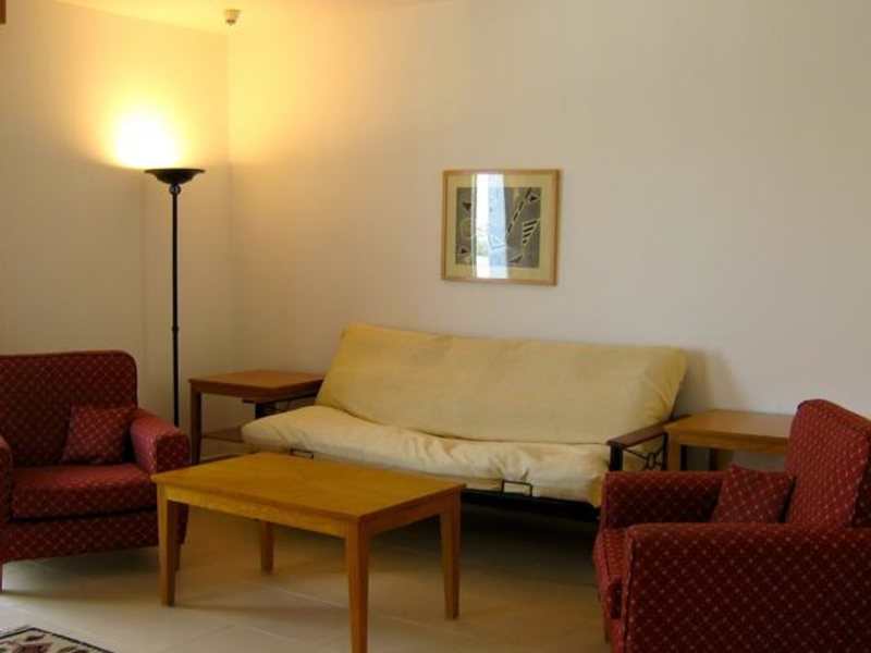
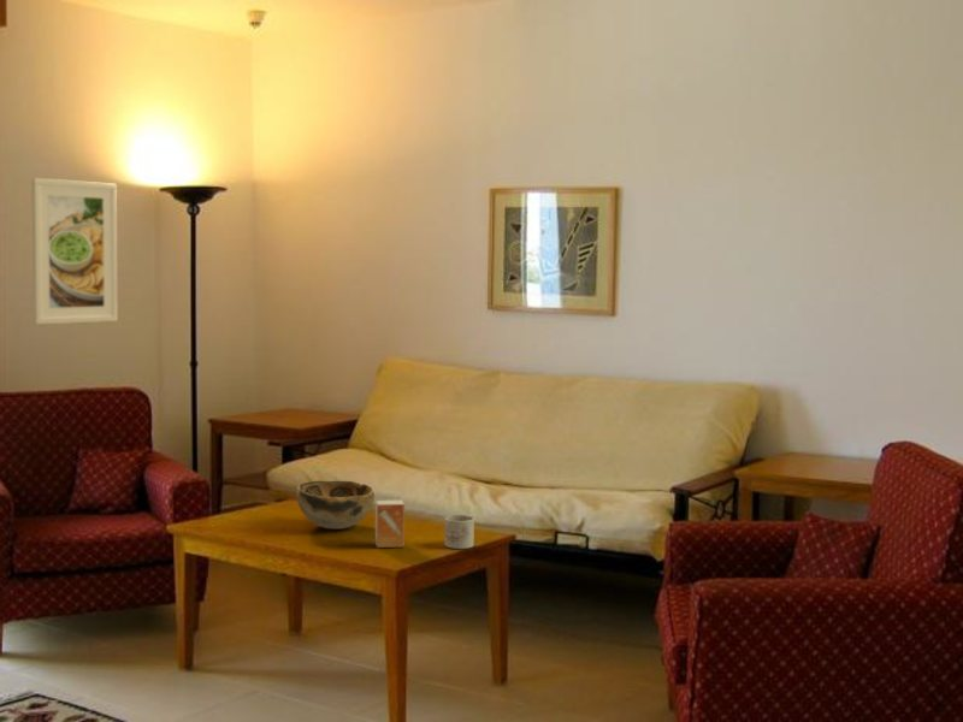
+ decorative bowl (335, 507)
+ small box (389, 523)
+ mug (461, 529)
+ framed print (76, 251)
